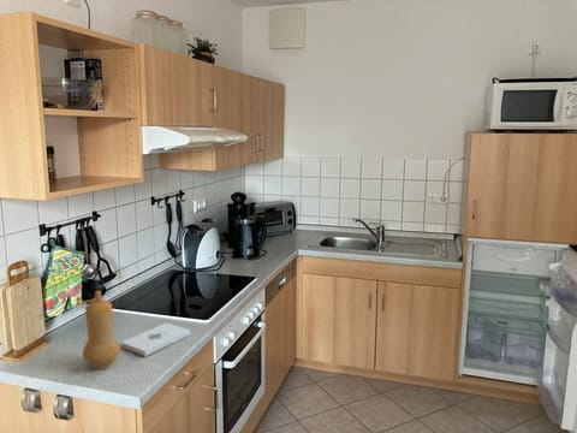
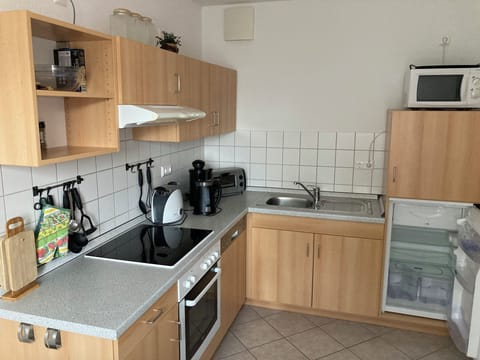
- notepad (156, 338)
- pepper mill (96, 328)
